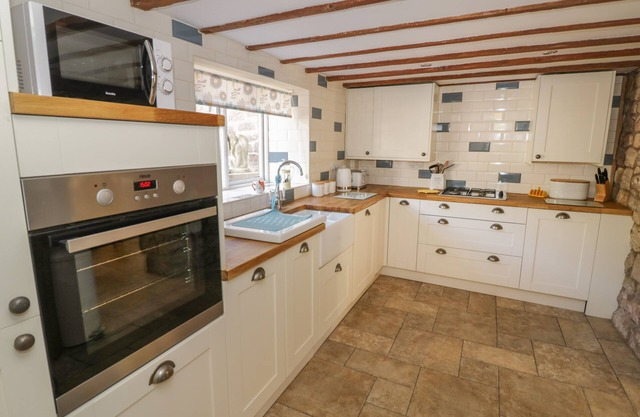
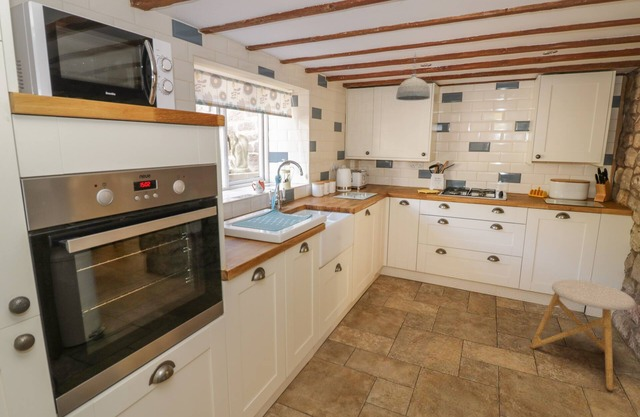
+ stool (578, 324)
+ pendant light (414, 75)
